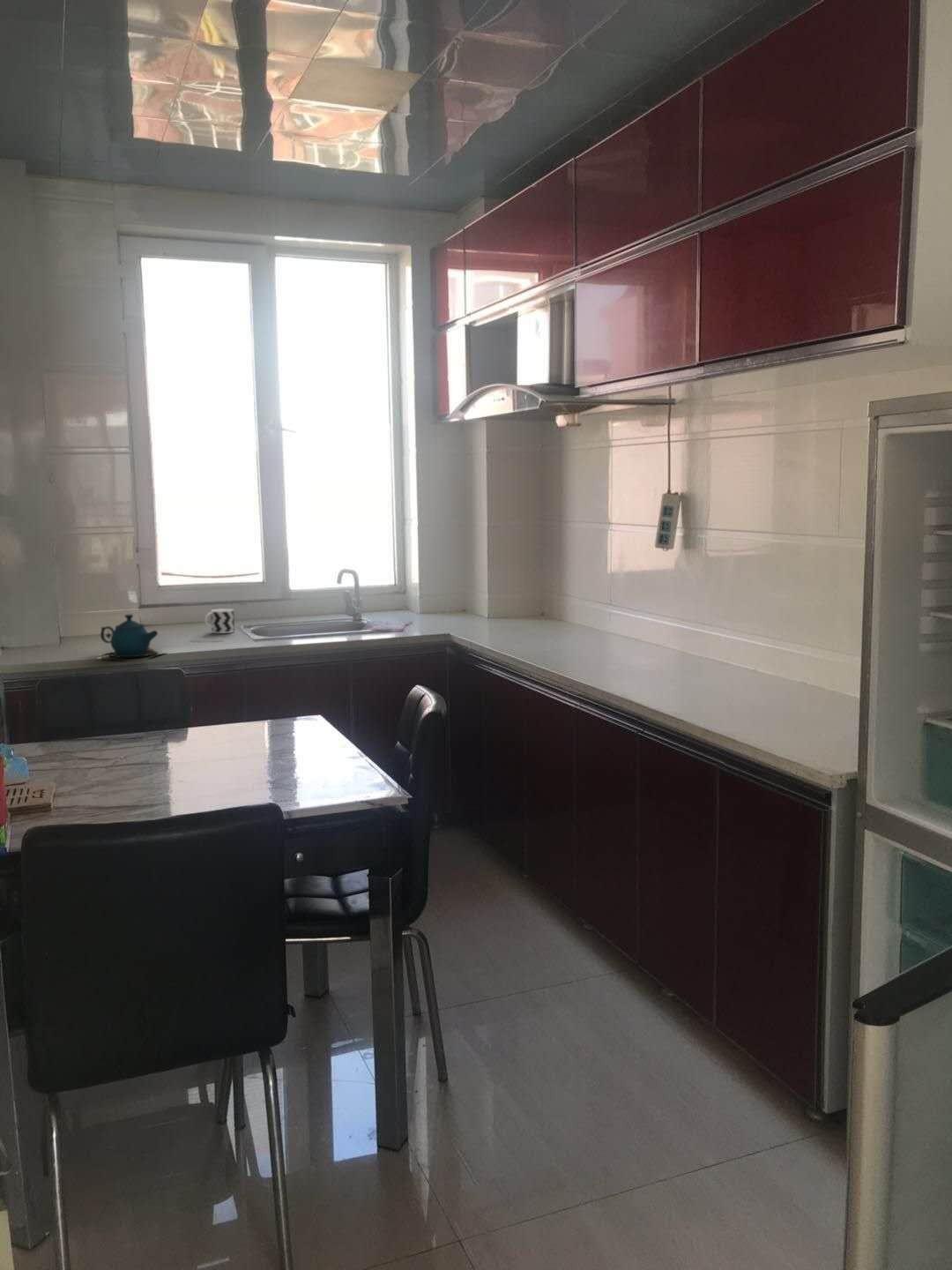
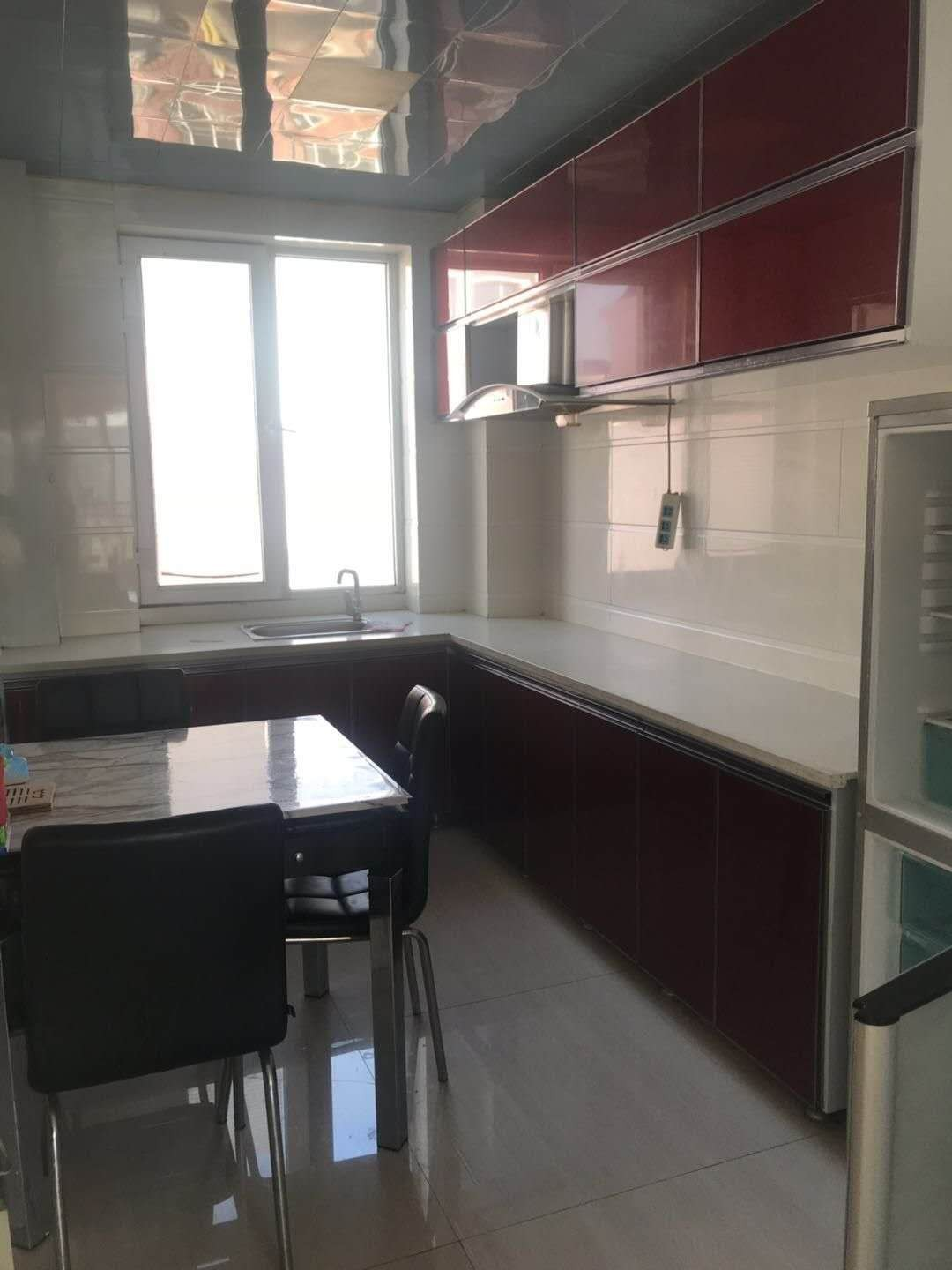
- cup (219, 621)
- teapot (130, 634)
